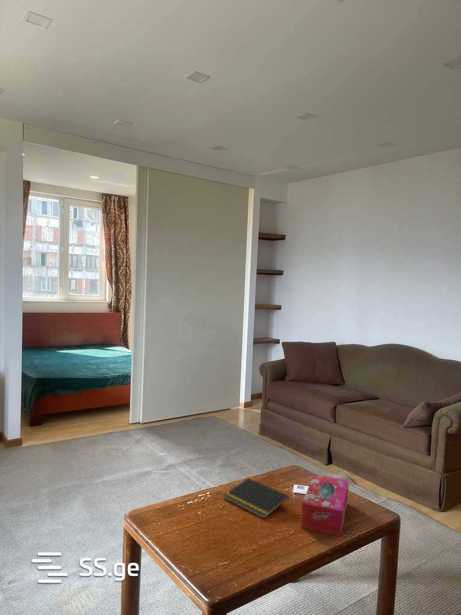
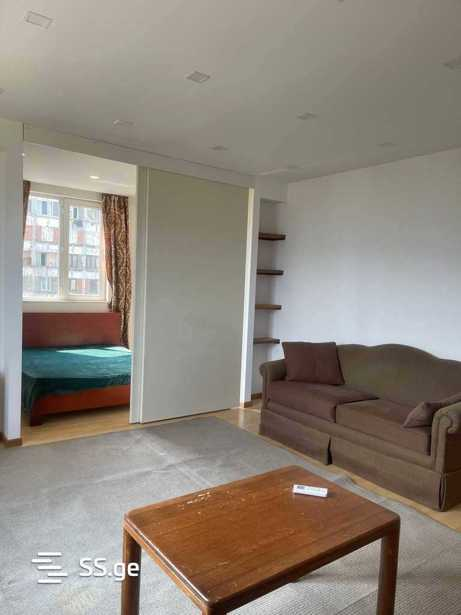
- notepad (255, 496)
- tissue box (326, 502)
